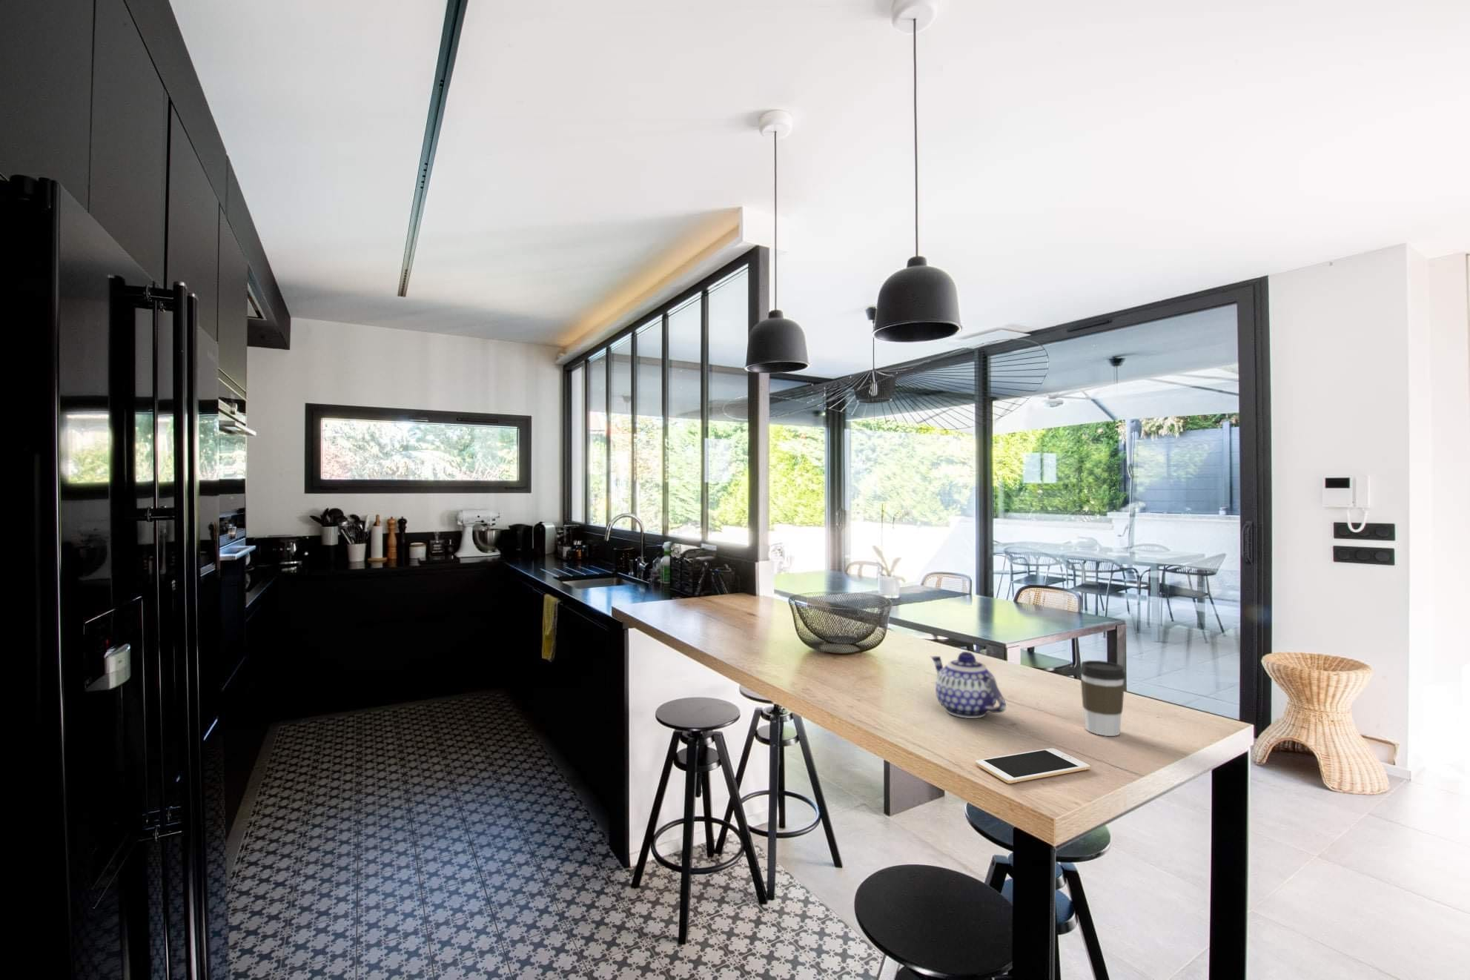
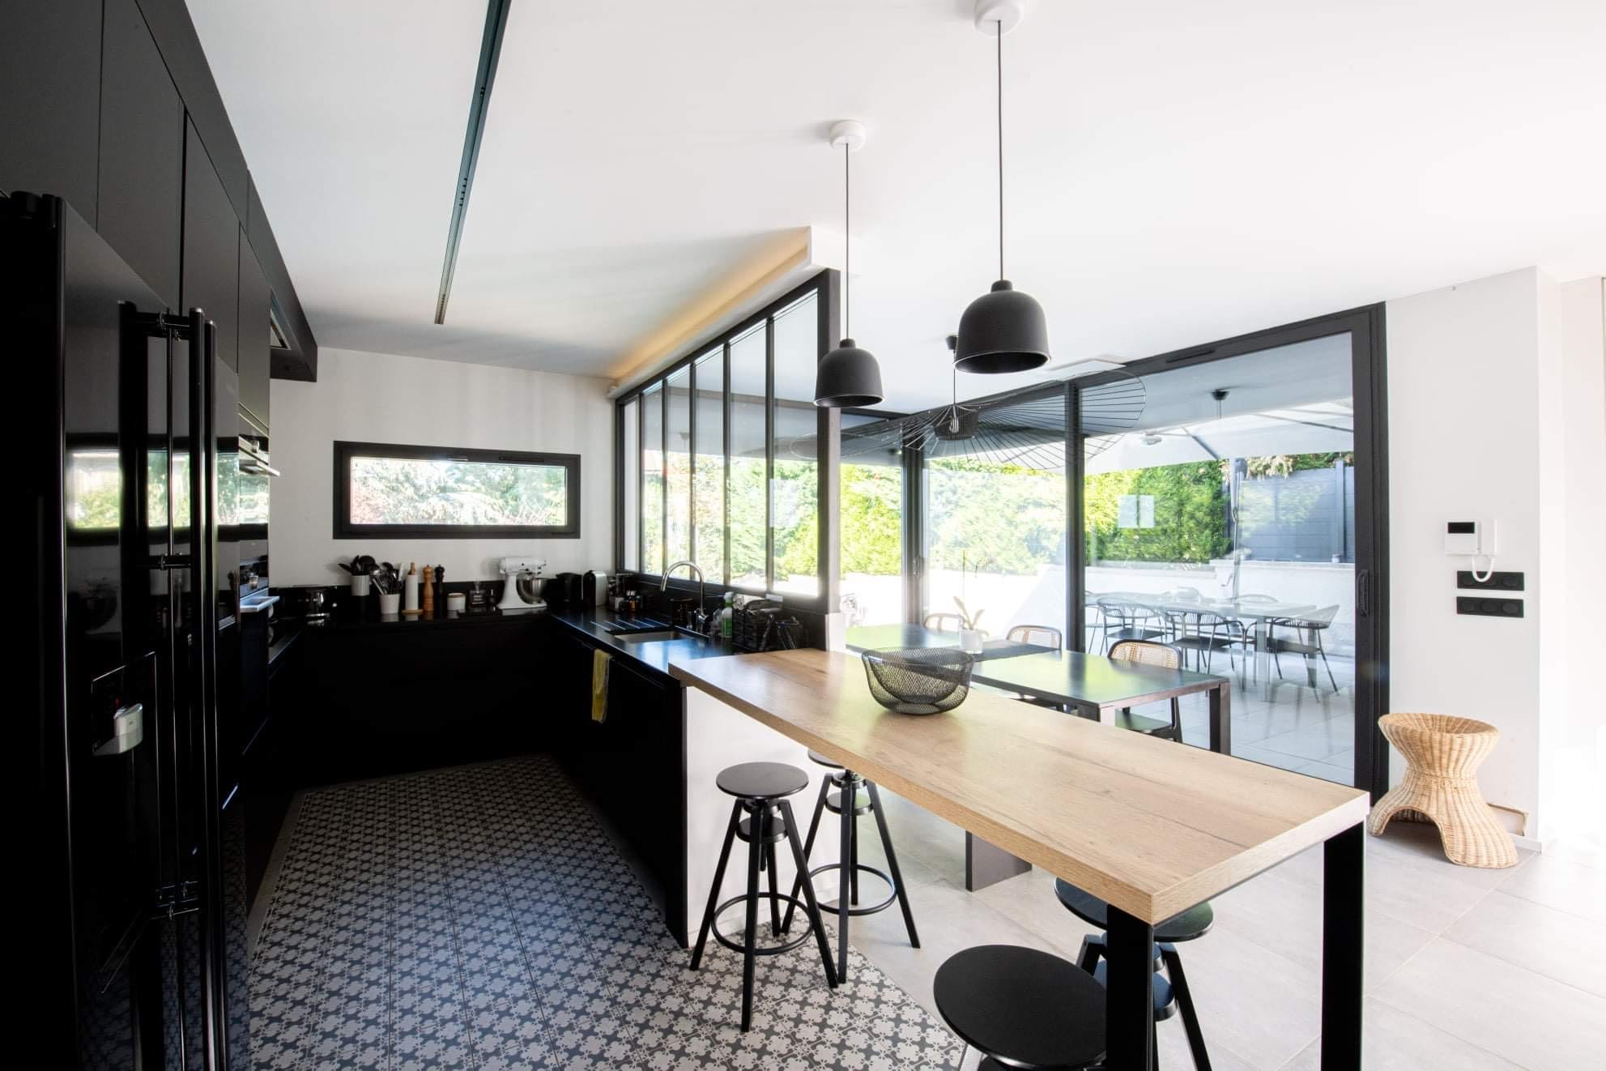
- teapot (965, 681)
- coffee cup (1102, 698)
- cell phone (1031, 765)
